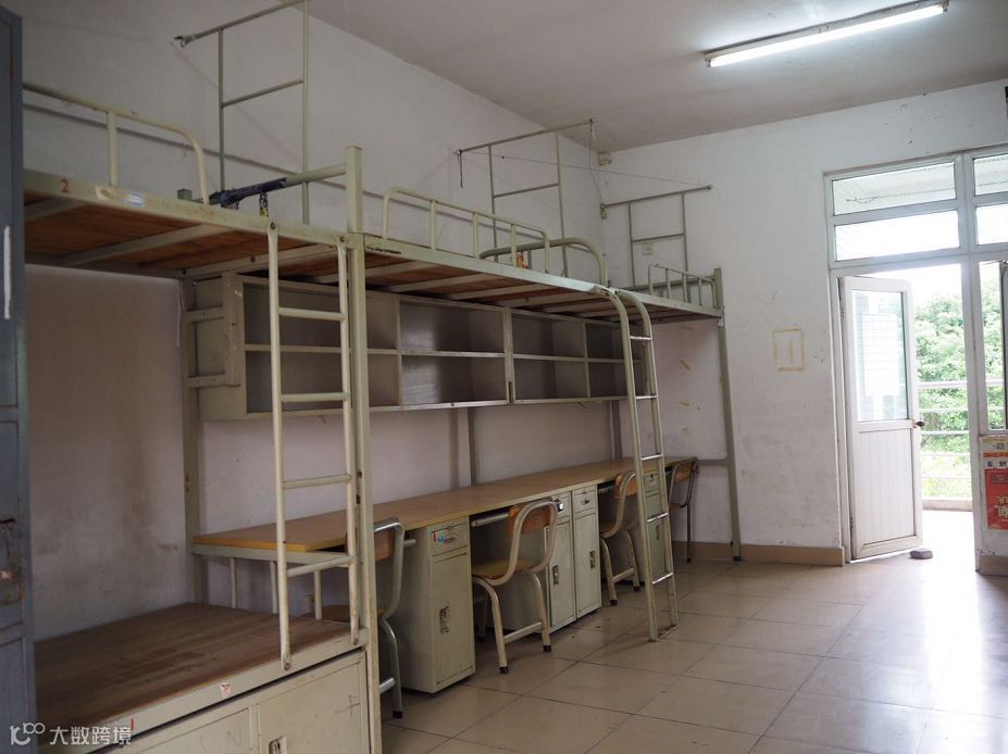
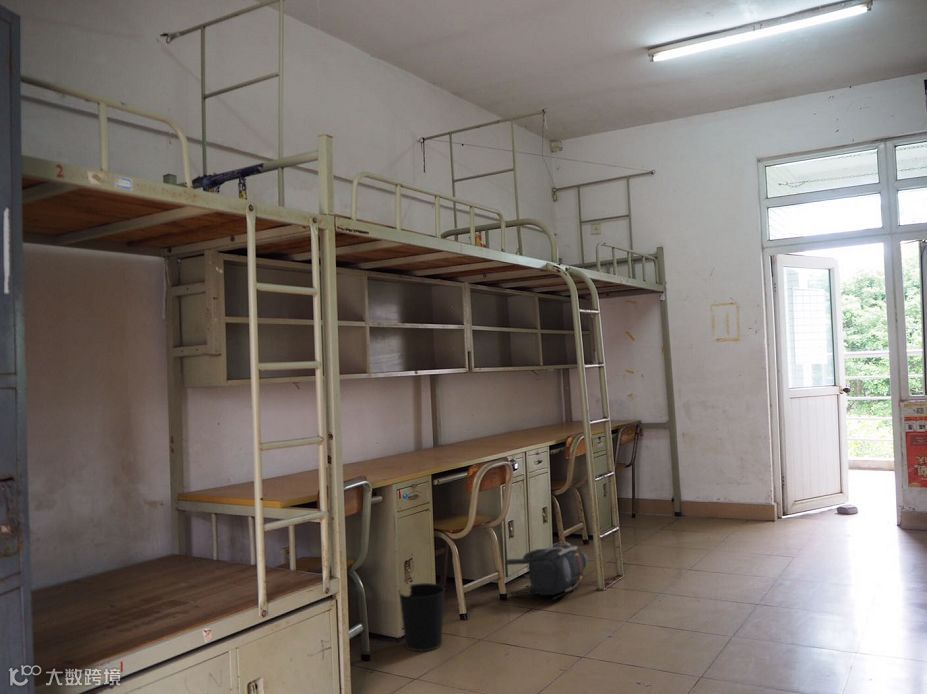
+ wastebasket (422, 617)
+ backpack (551, 564)
